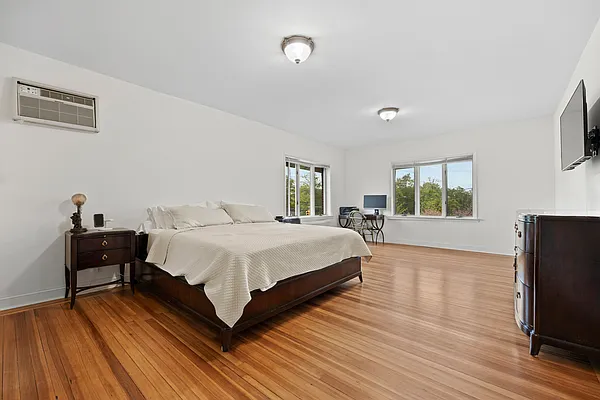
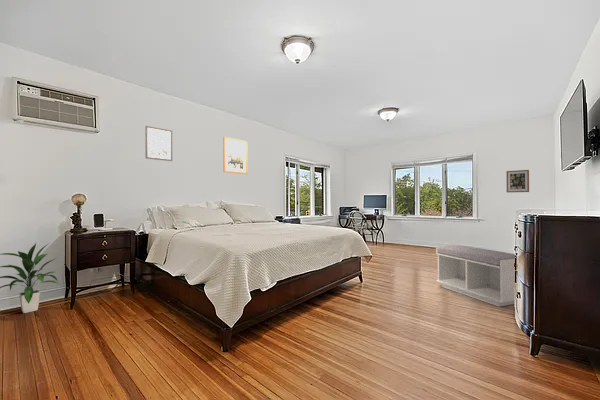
+ wall art (159, 144)
+ bench (477, 271)
+ indoor plant (28, 277)
+ wall art (235, 156)
+ wall art (517, 181)
